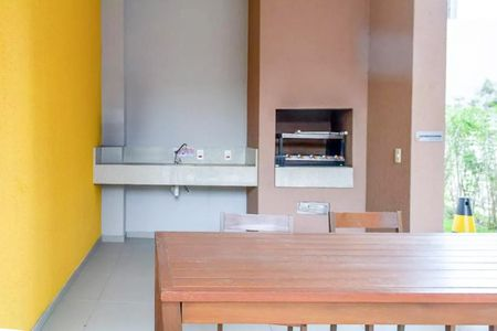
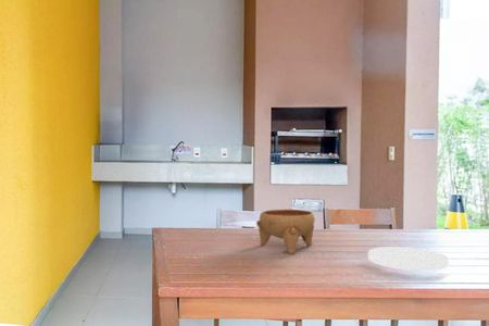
+ bowl (289, 229)
+ plate (406, 258)
